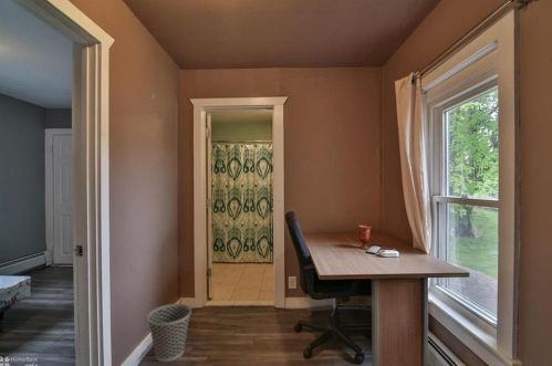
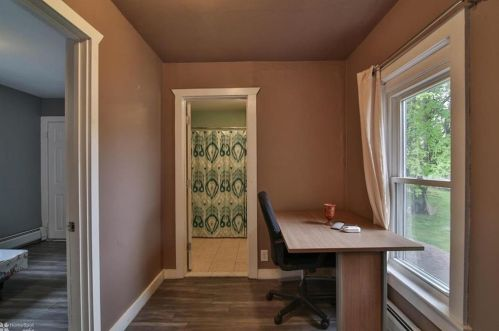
- wastebasket (169, 333)
